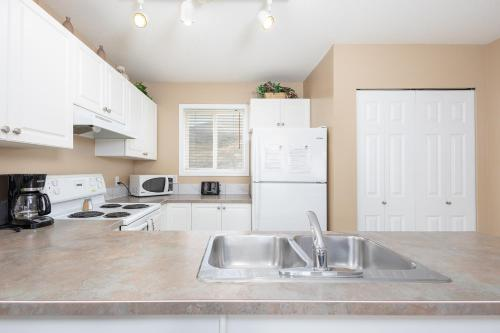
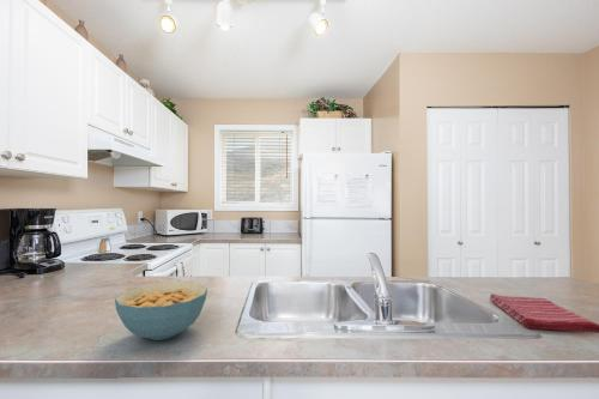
+ cereal bowl (163, 313)
+ dish towel (538, 310)
